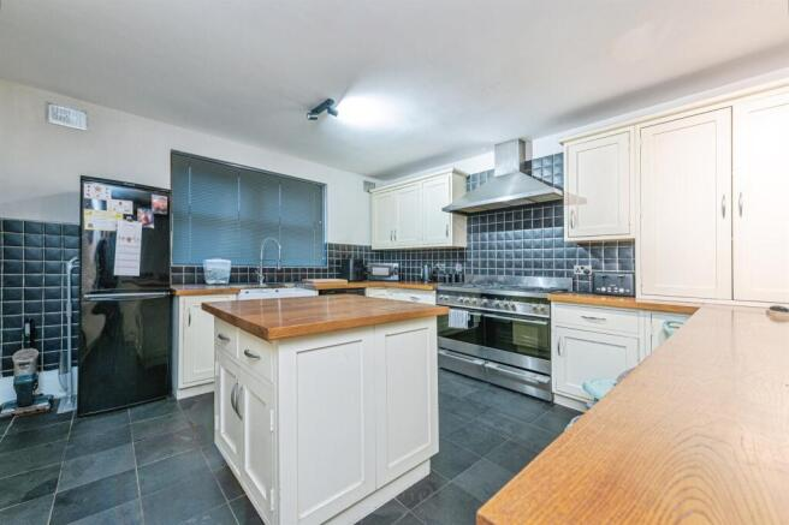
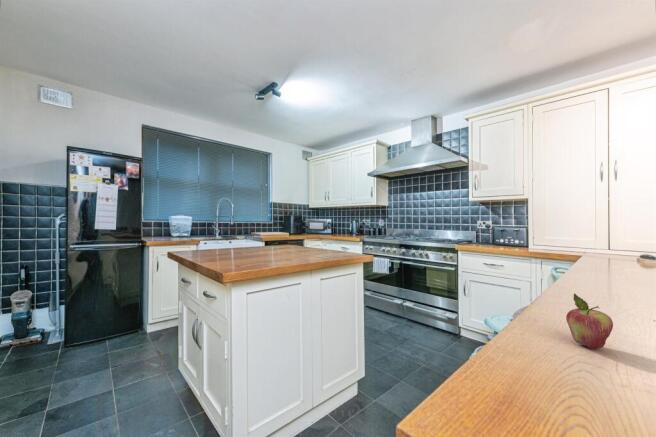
+ fruit (588, 320)
